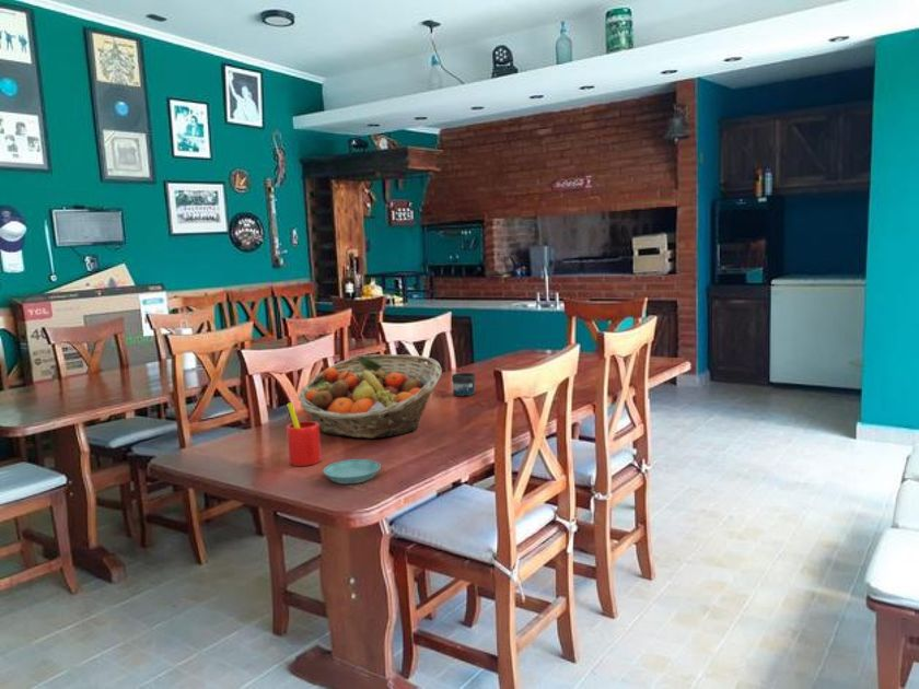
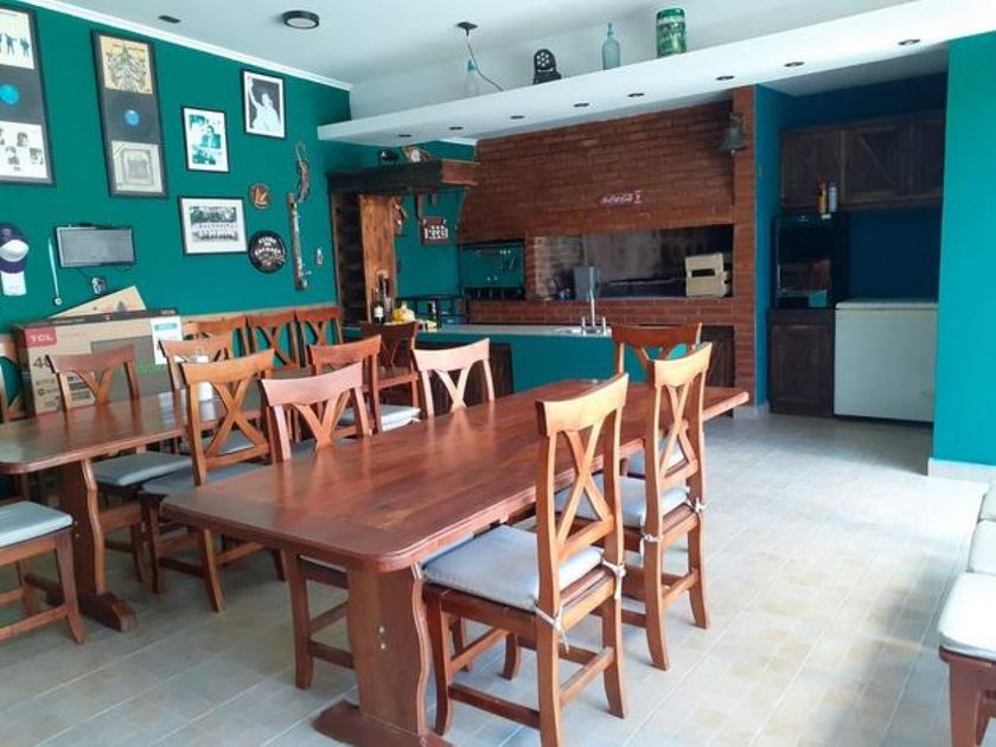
- fruit basket (370, 394)
- mug (466, 384)
- straw (301, 431)
- saucer (352, 472)
